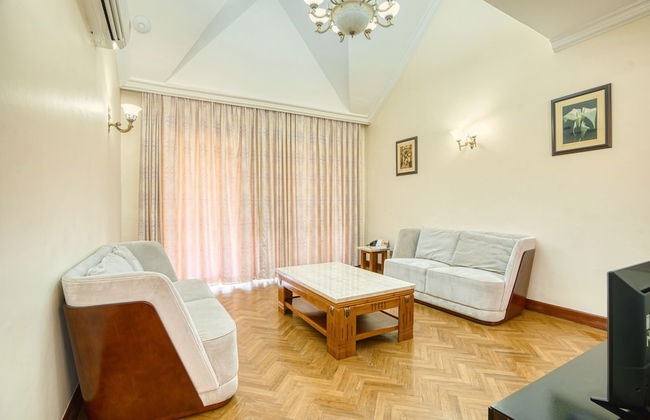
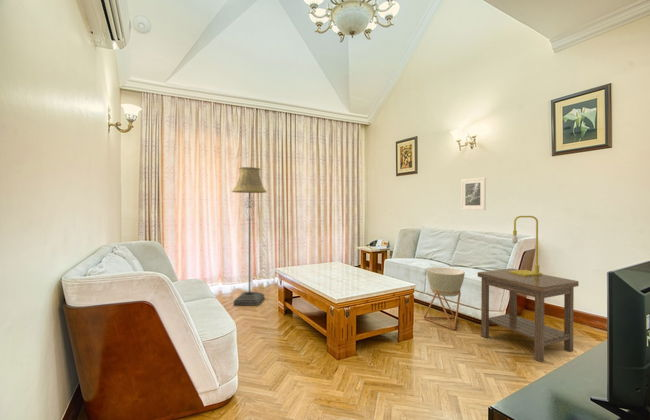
+ floor lamp (249, 235)
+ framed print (472, 194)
+ table lamp (517, 241)
+ side table (516, 309)
+ planter (444, 296)
